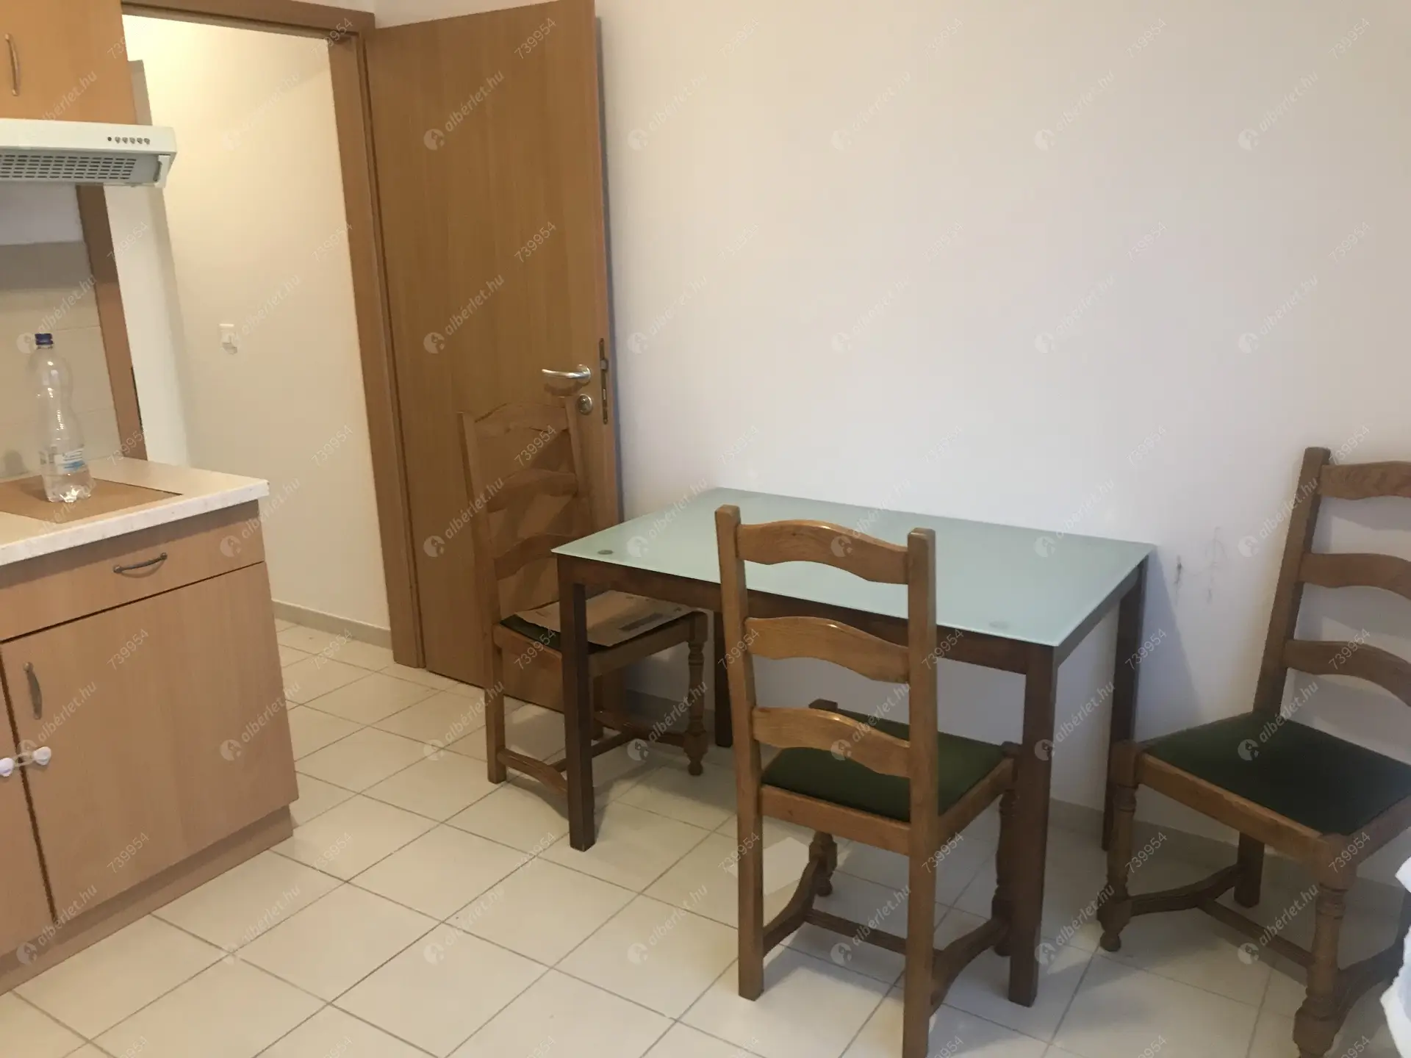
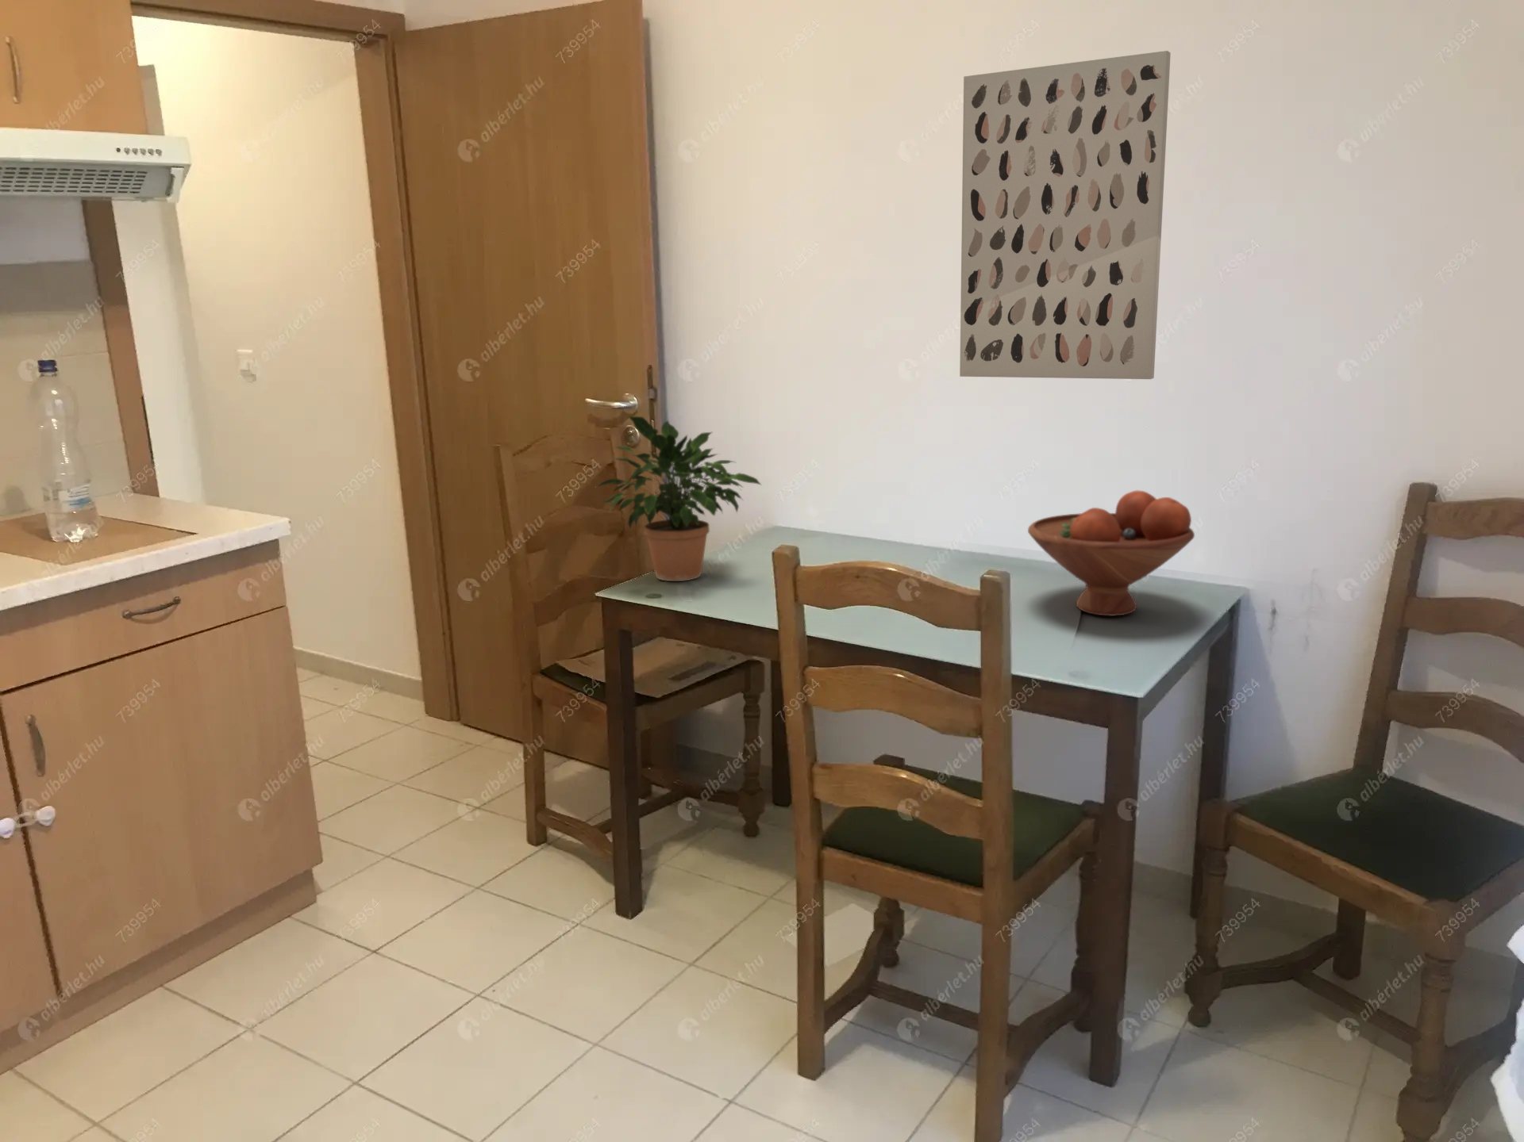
+ potted plant (685, 498)
+ fruit bowl (1108, 553)
+ wall art (1057, 226)
